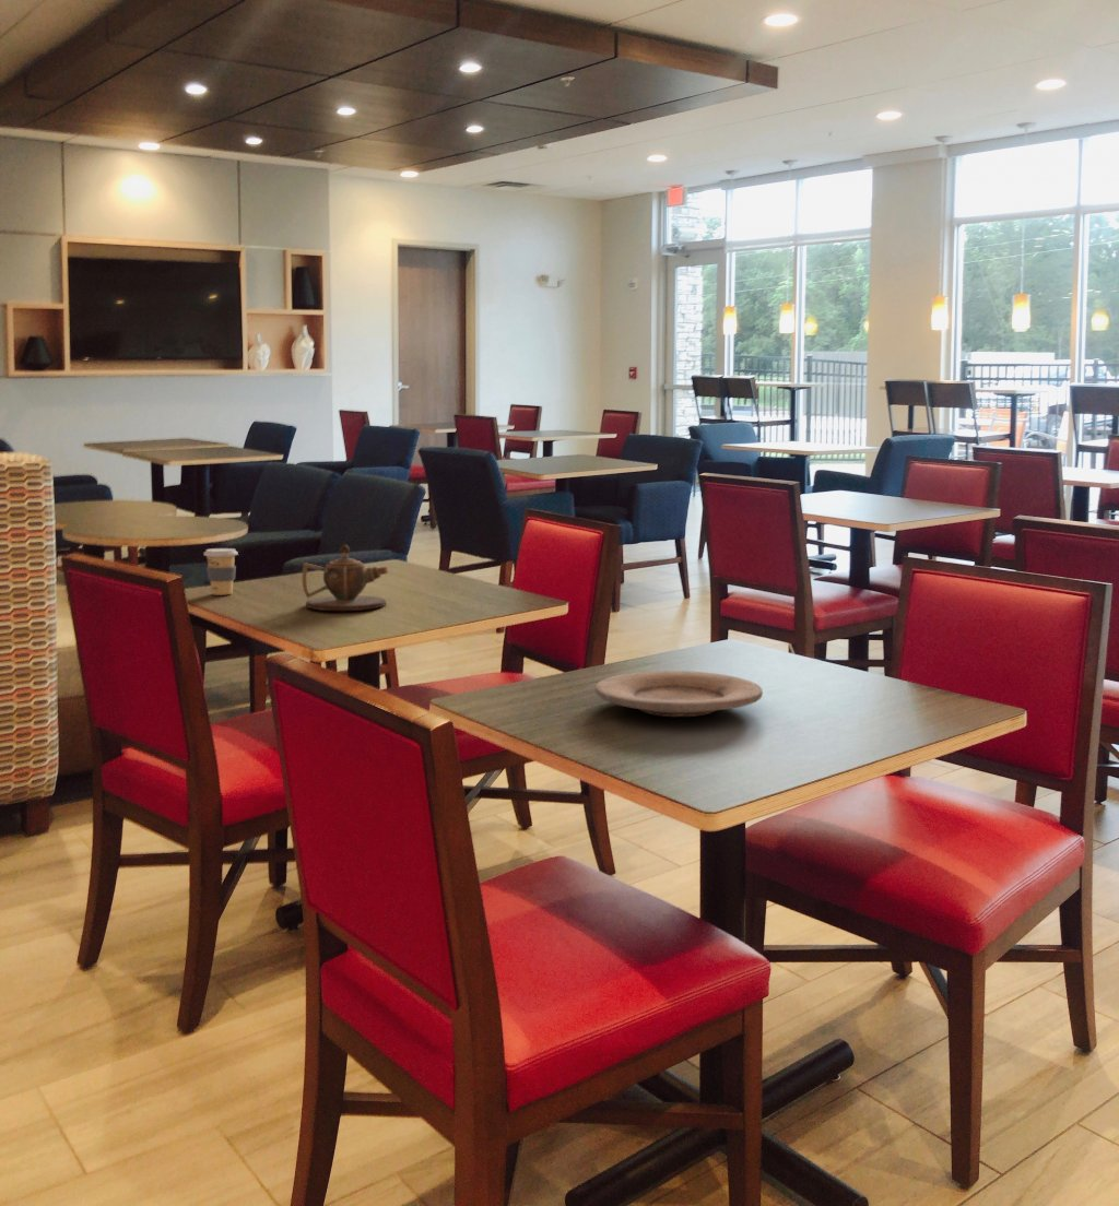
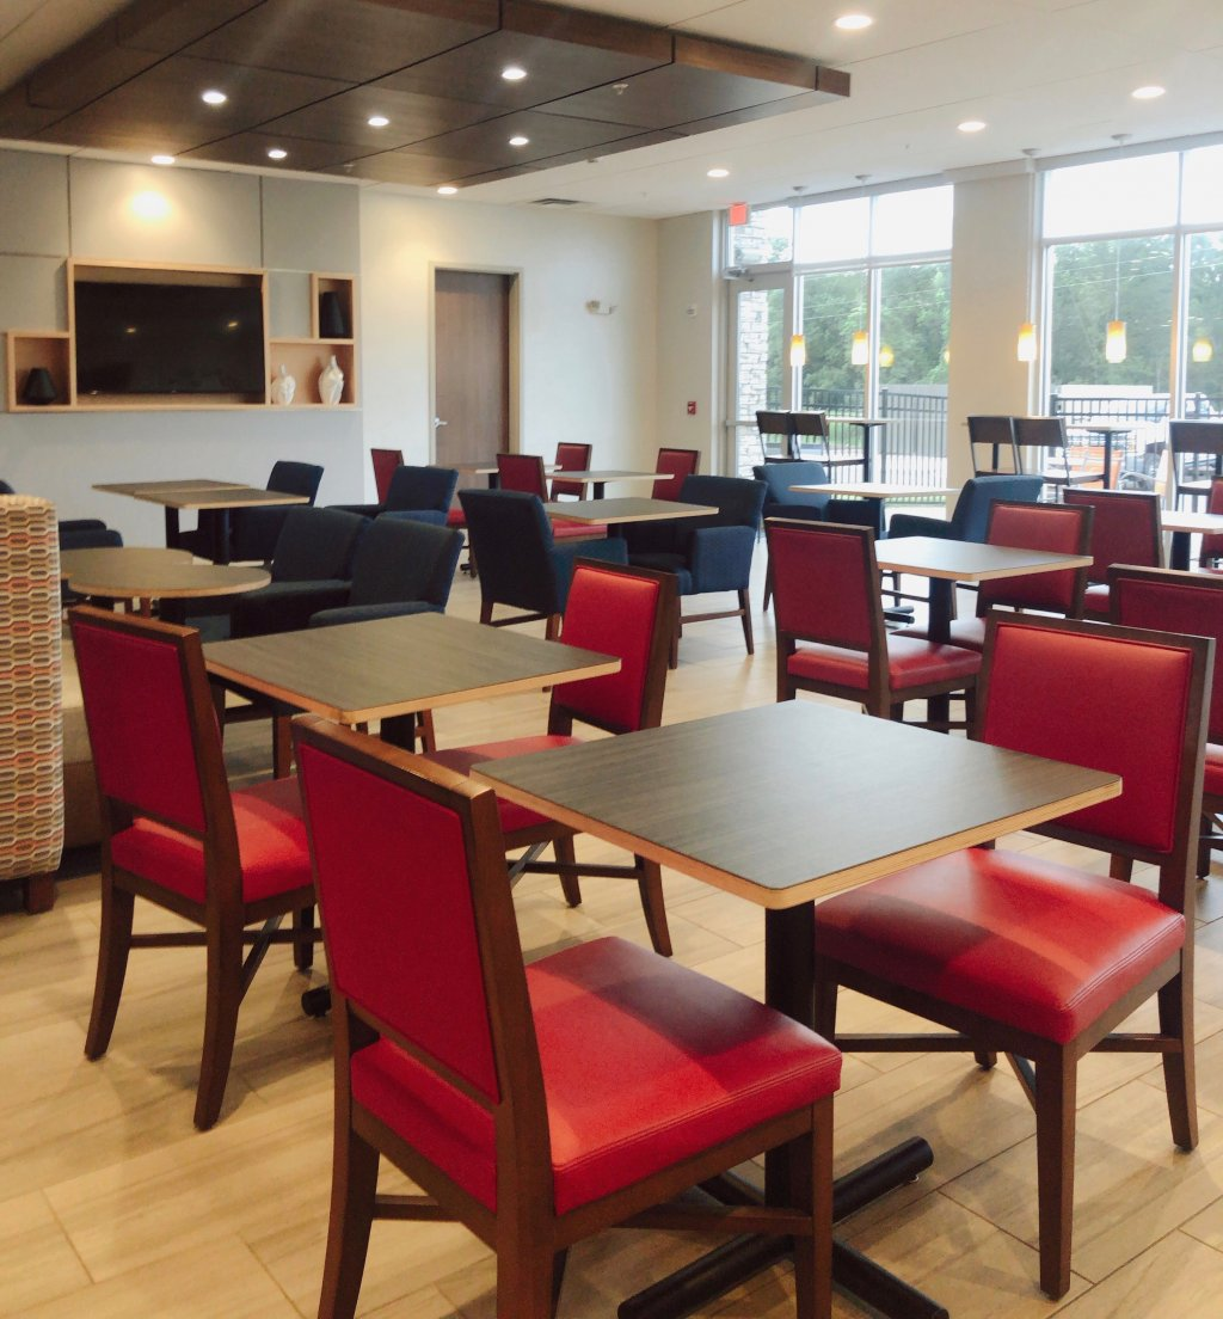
- teapot (344, 575)
- plate (678, 696)
- coffee cup (221, 571)
